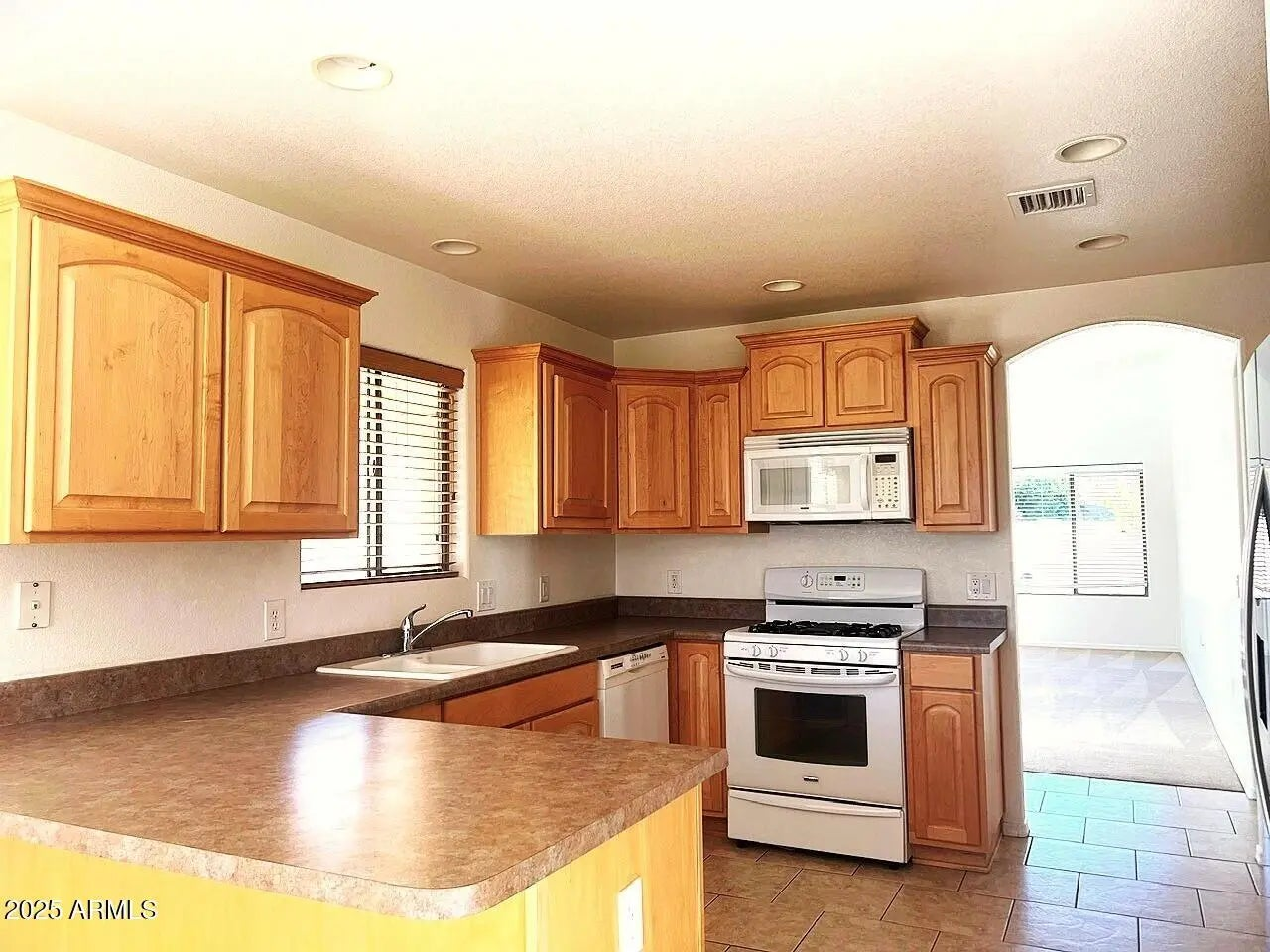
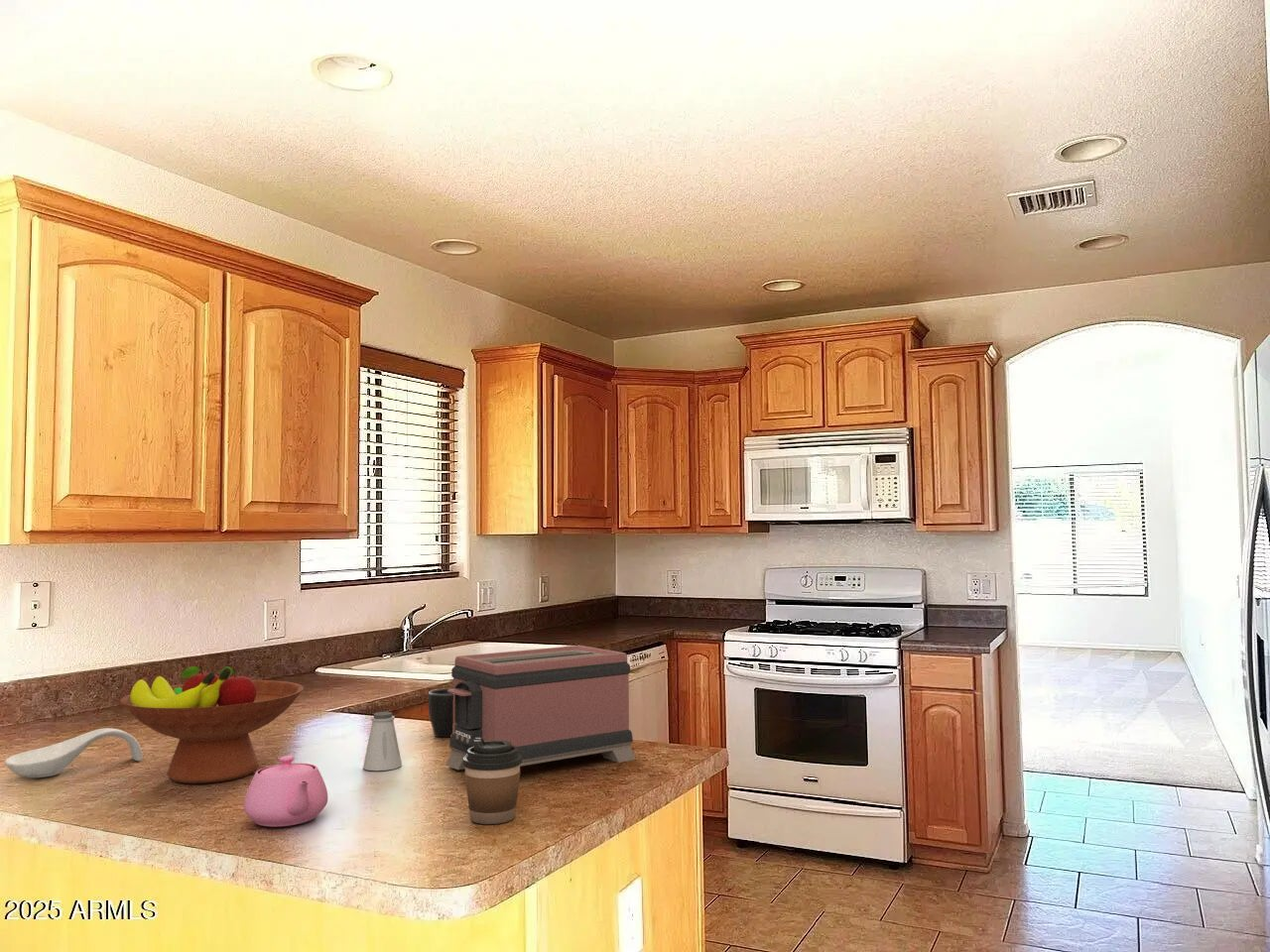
+ saltshaker (382, 740)
+ coffee cup (492, 777)
+ spoon rest (74, 751)
+ mug (444, 711)
+ teapot (287, 788)
+ fruit bowl (214, 717)
+ toaster (535, 709)
